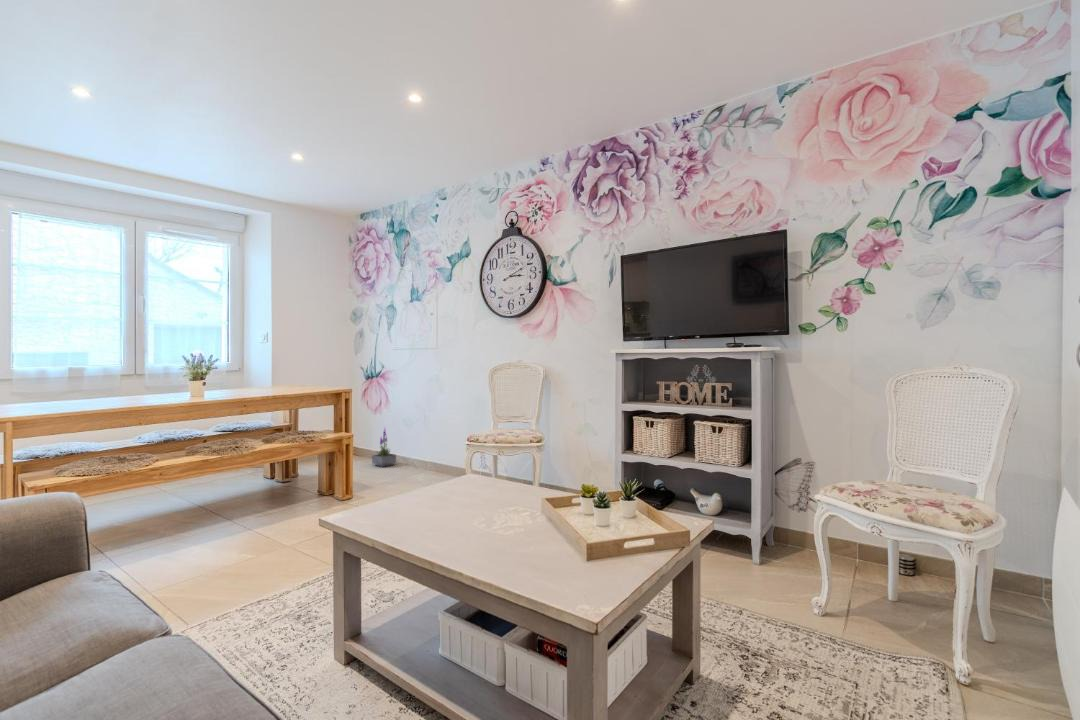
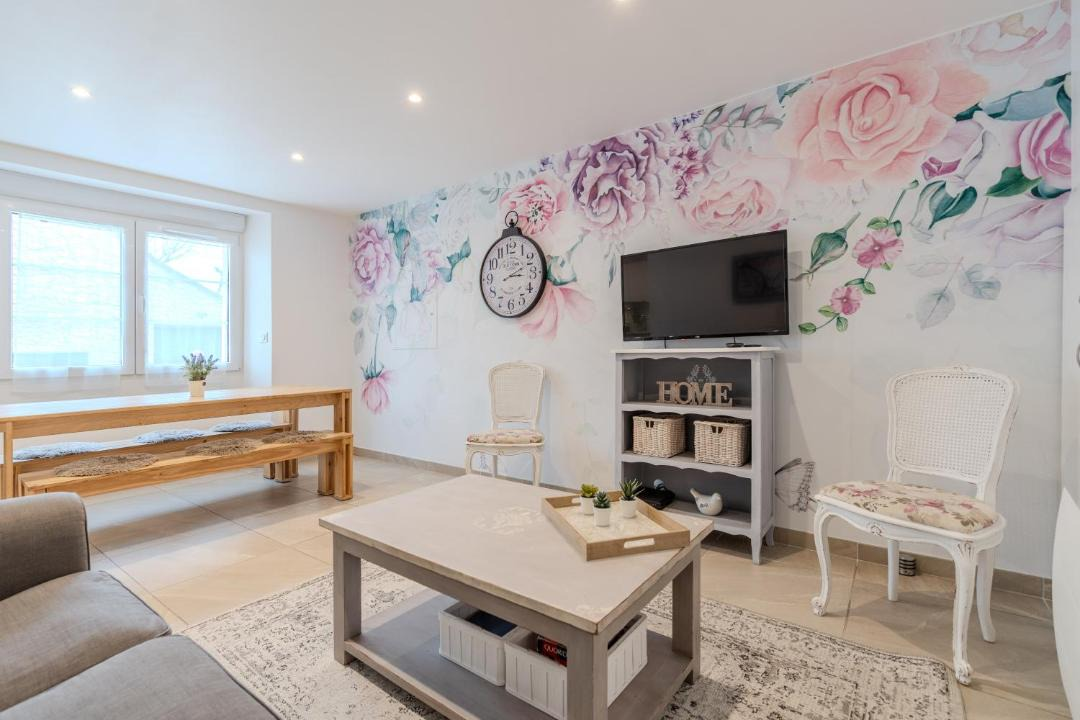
- potted plant (384, 445)
